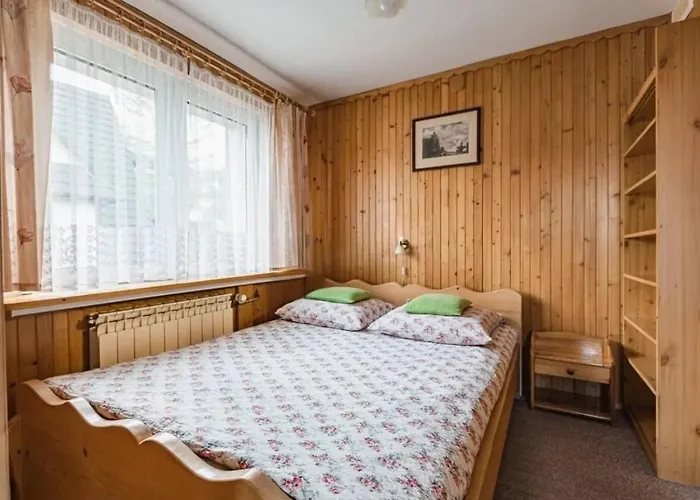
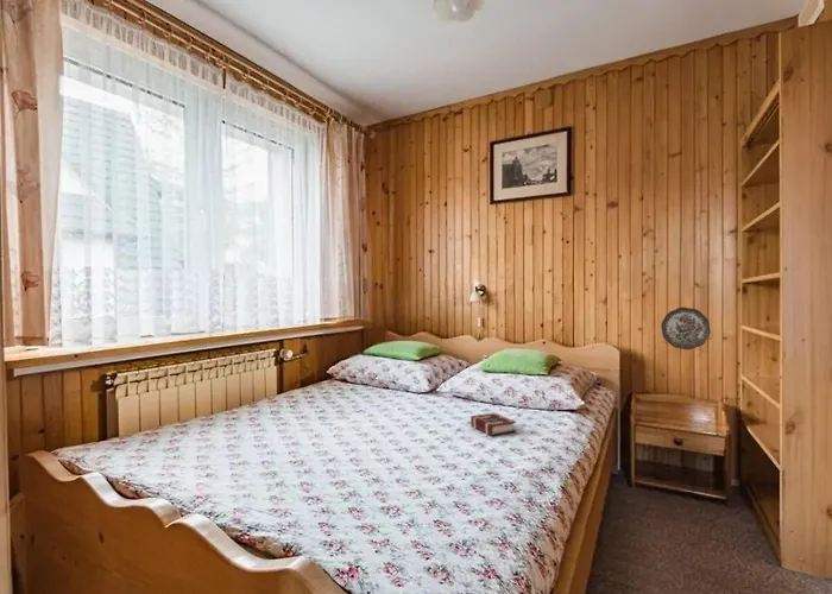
+ book (492, 423)
+ decorative plate (685, 328)
